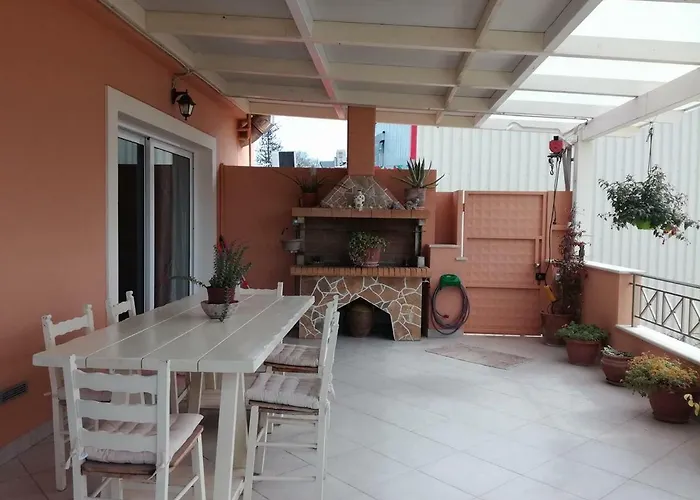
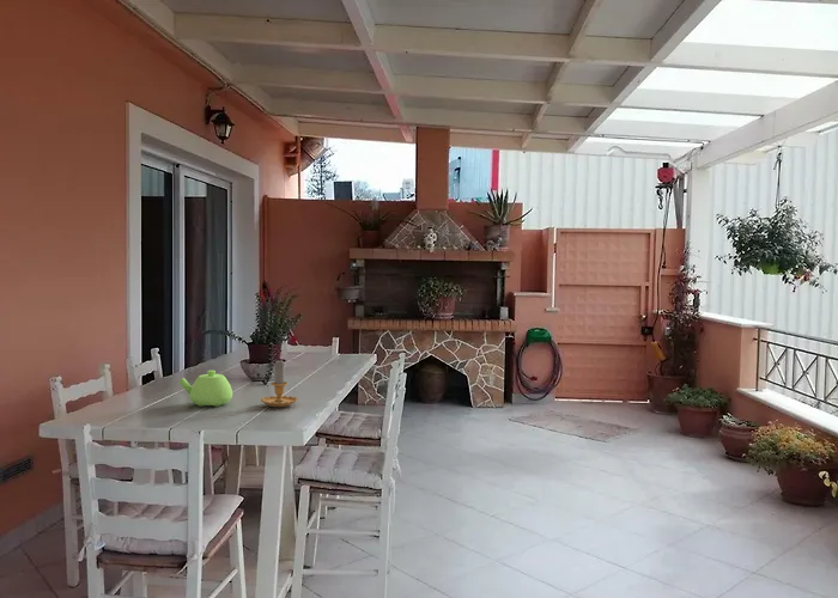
+ candle (279, 380)
+ teapot (205, 386)
